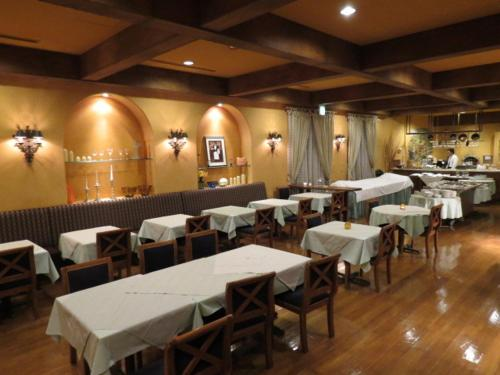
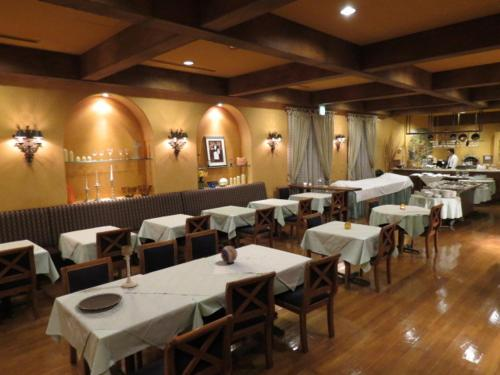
+ candle holder (128, 265)
+ plate (100, 301)
+ decorative orb (229, 254)
